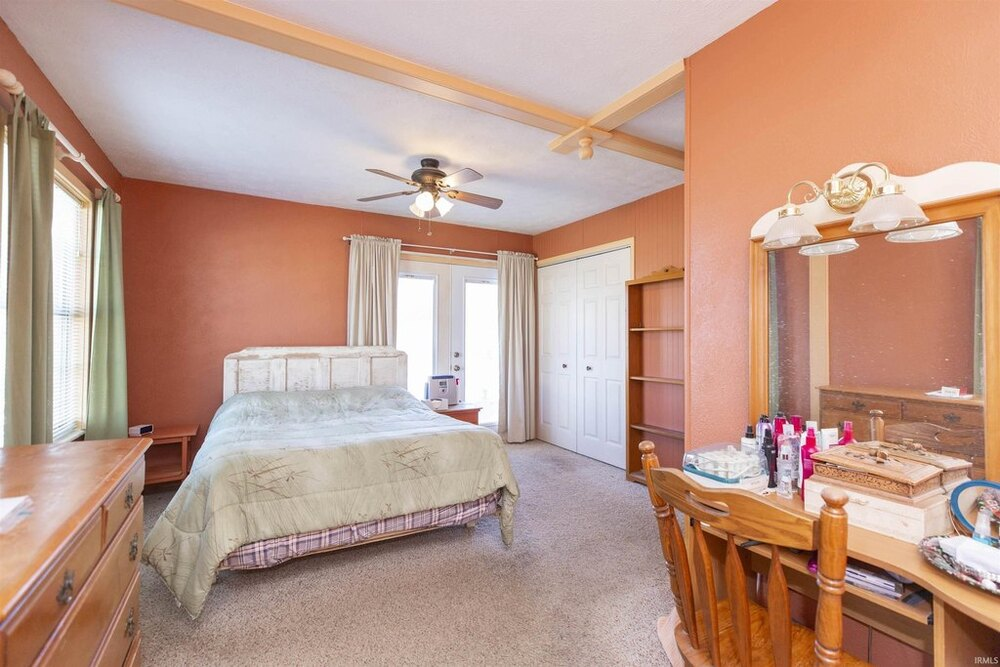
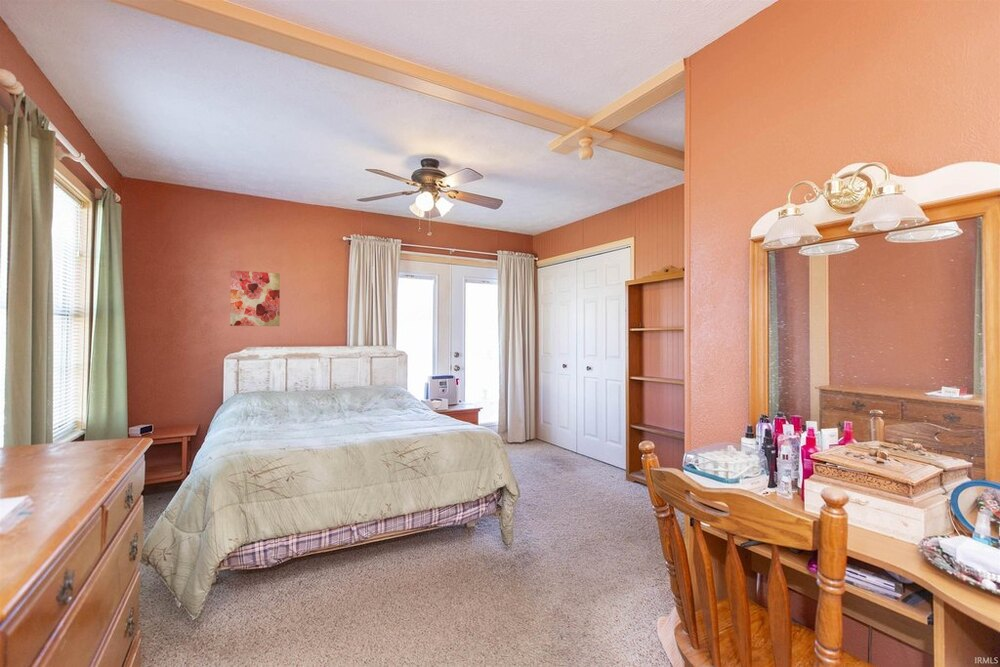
+ wall art (255, 298)
